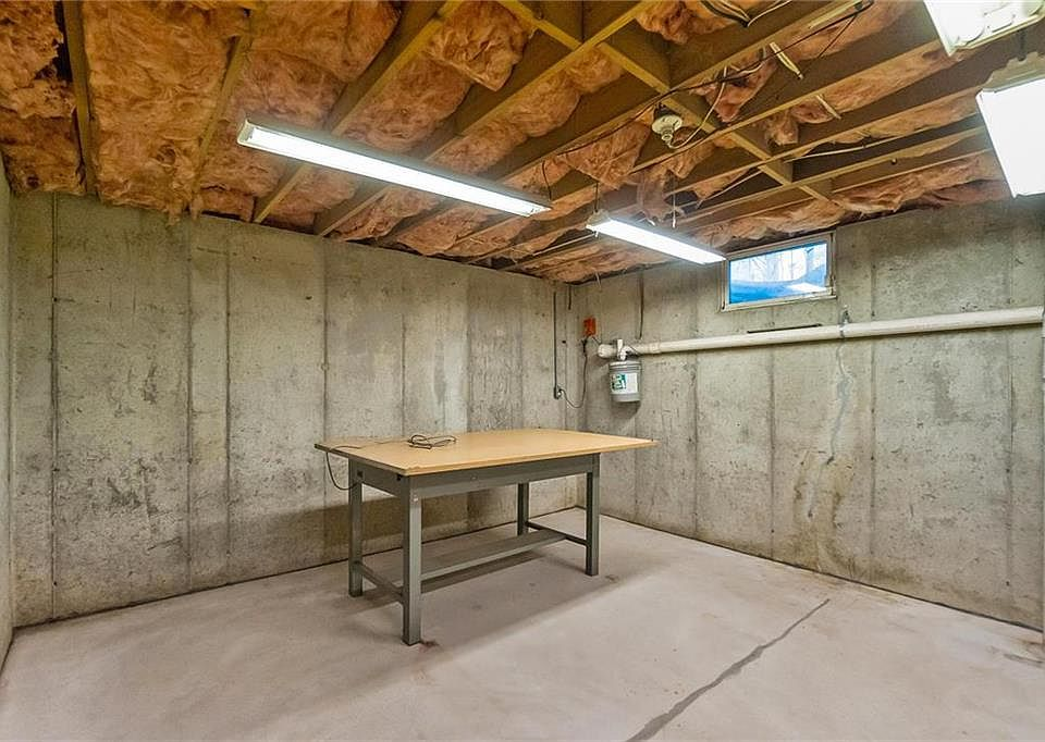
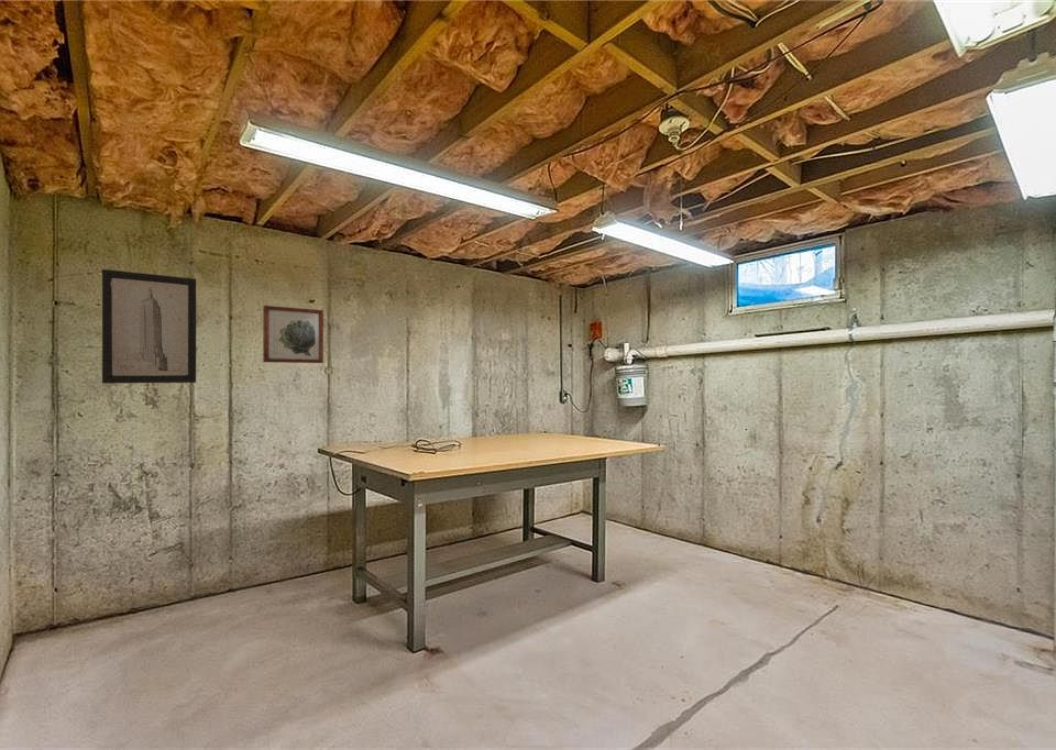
+ wall art (294, 335)
+ wall art (151, 328)
